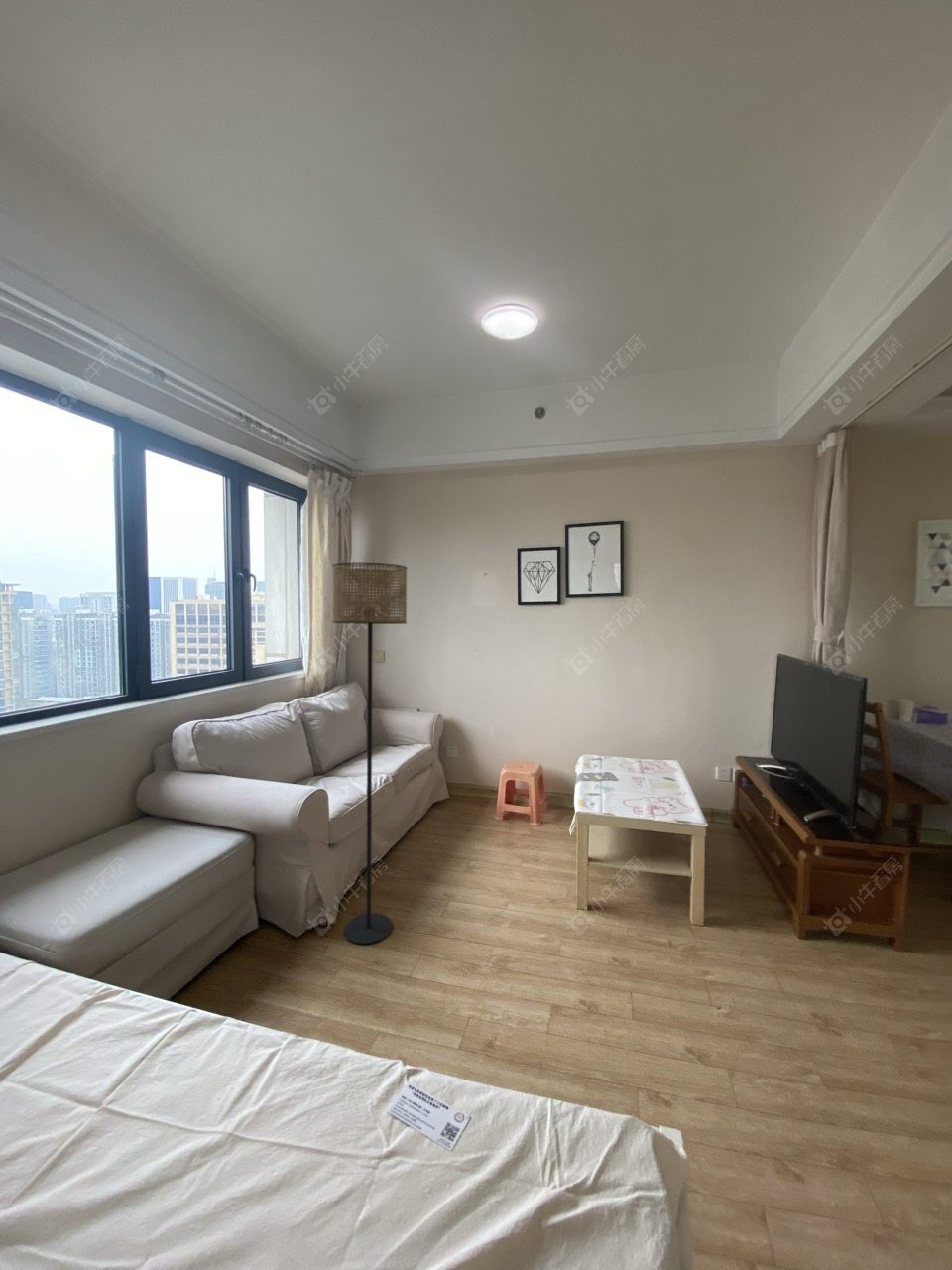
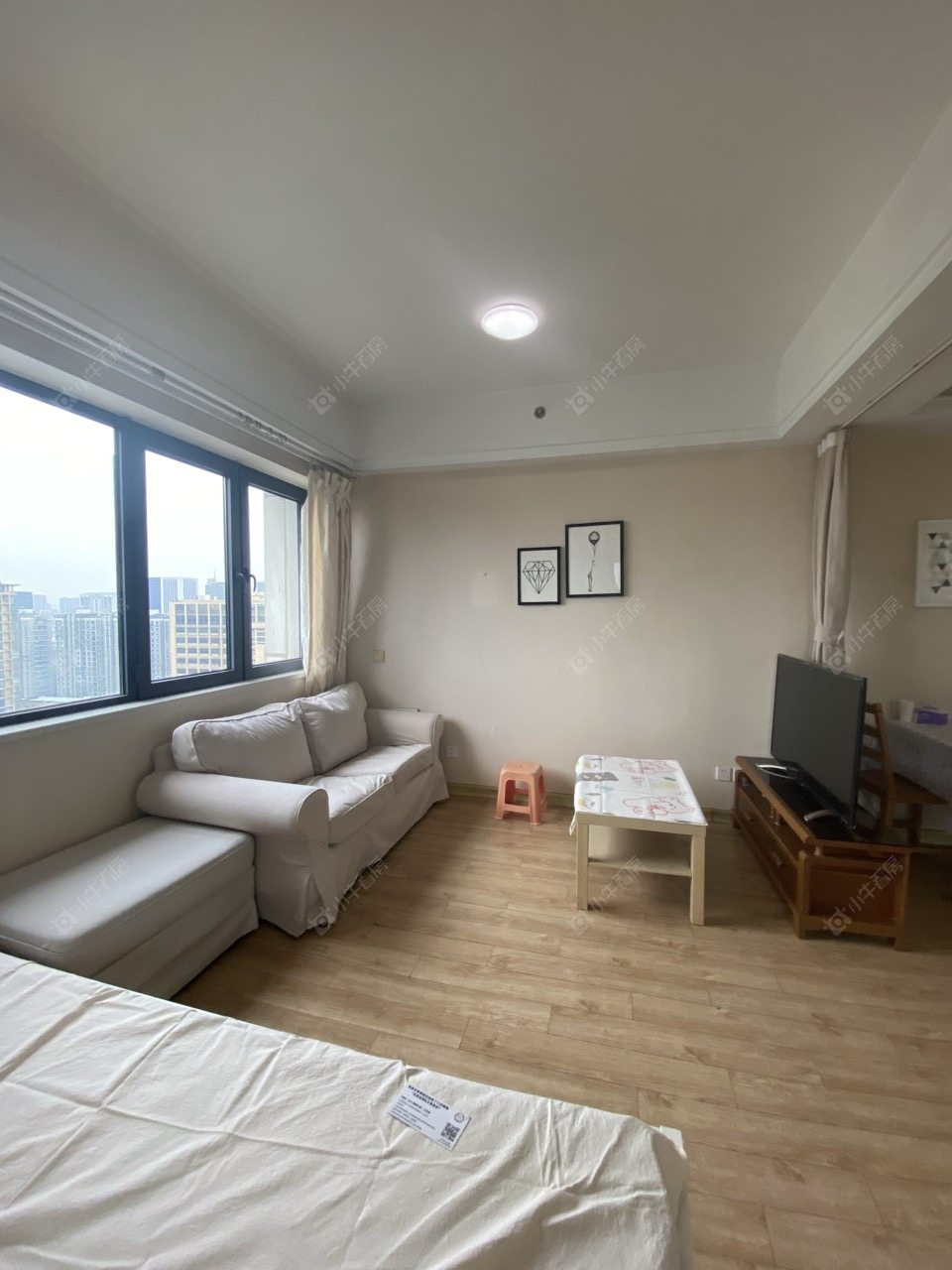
- floor lamp (369, 749)
